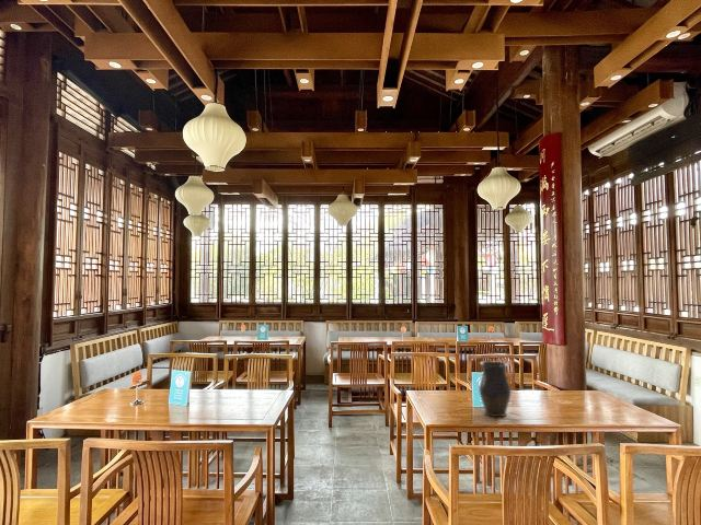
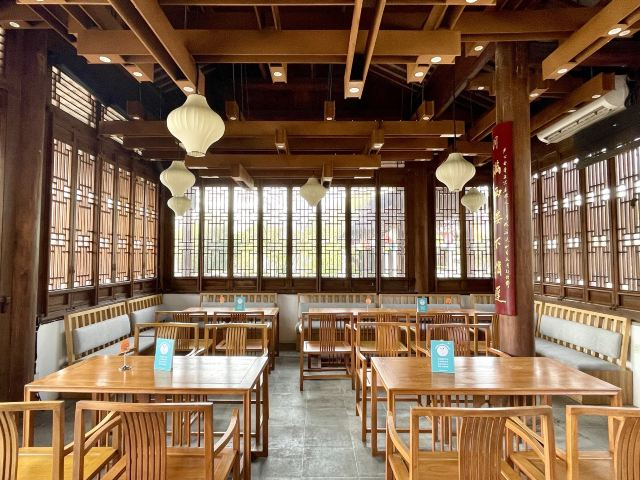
- vase (494, 388)
